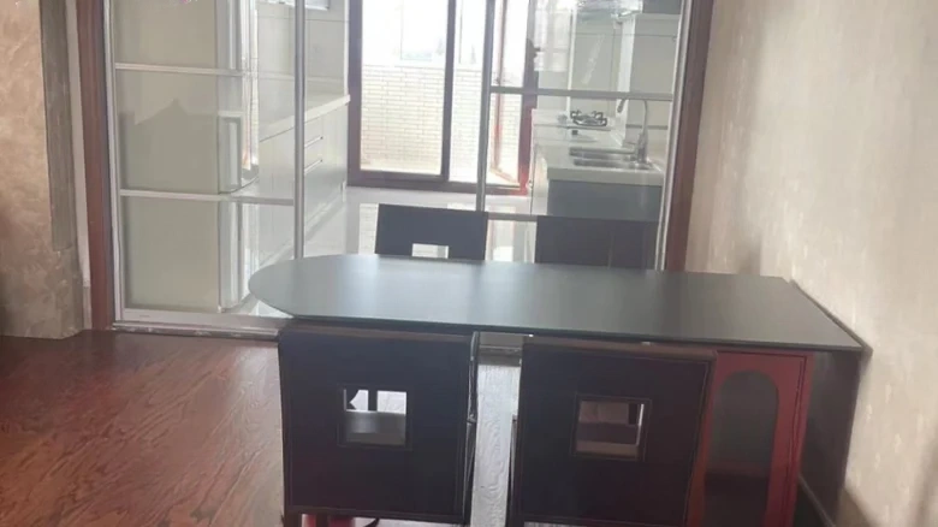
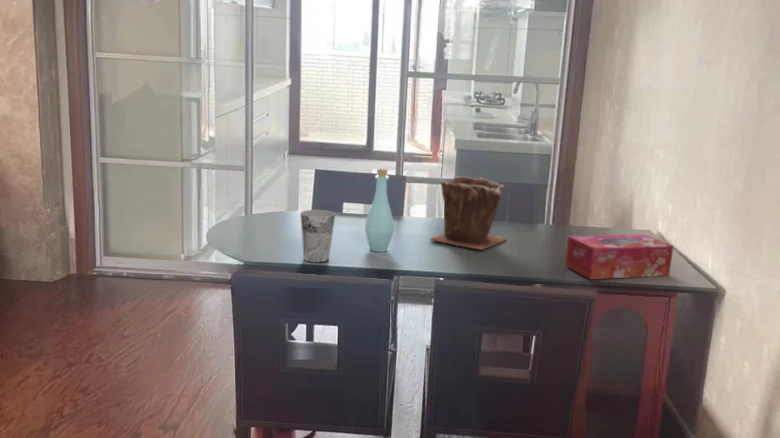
+ plant pot (470, 210)
+ cup (317, 236)
+ tissue box (618, 255)
+ bottle (380, 209)
